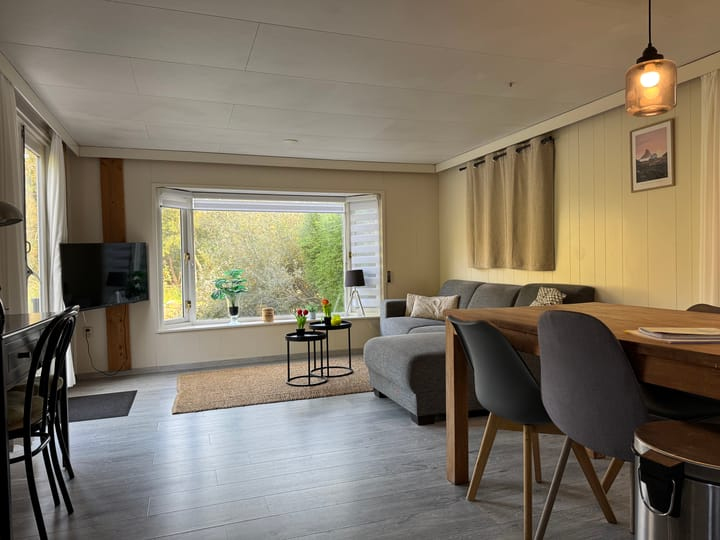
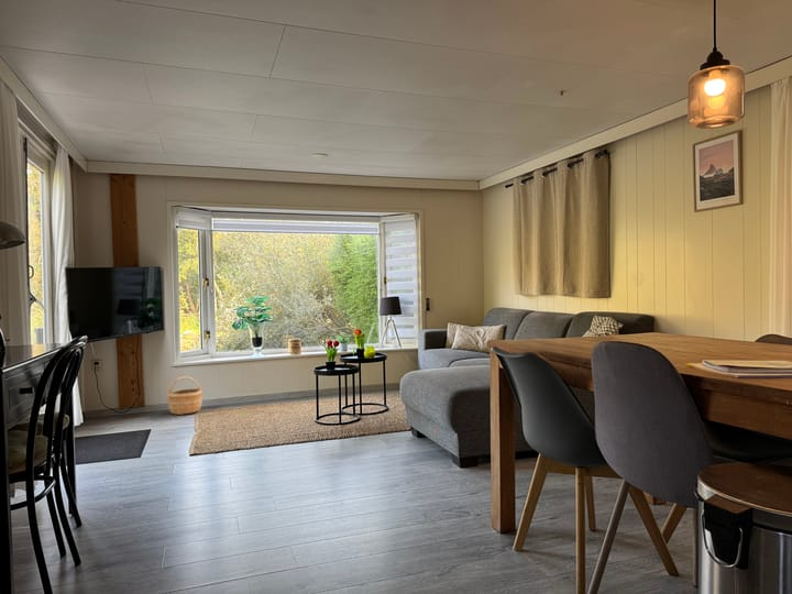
+ wicker basket (185, 394)
